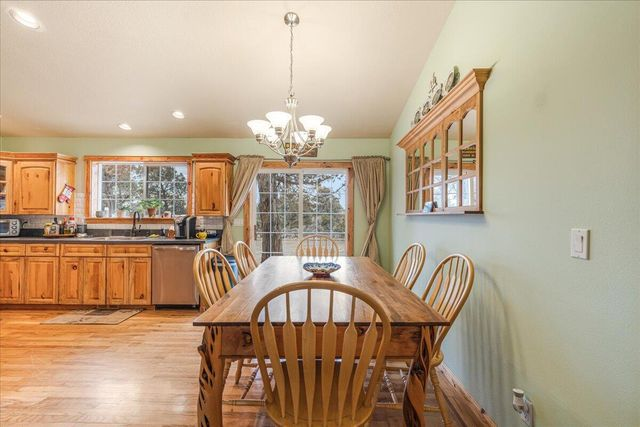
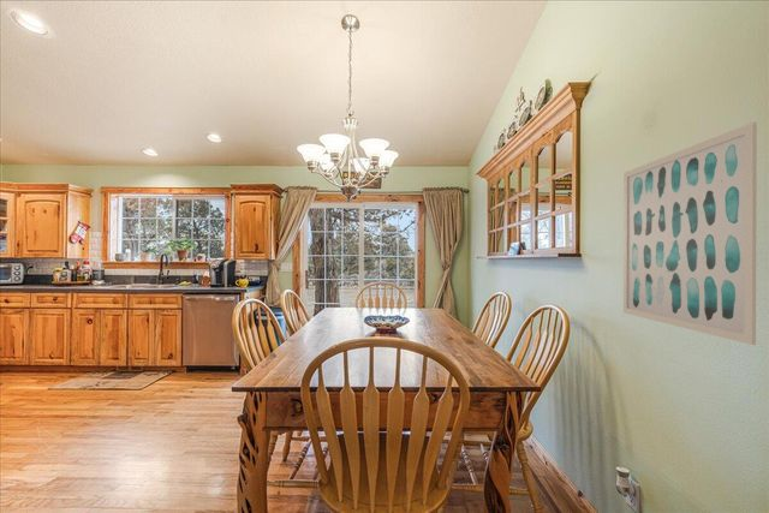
+ wall art (674, 238)
